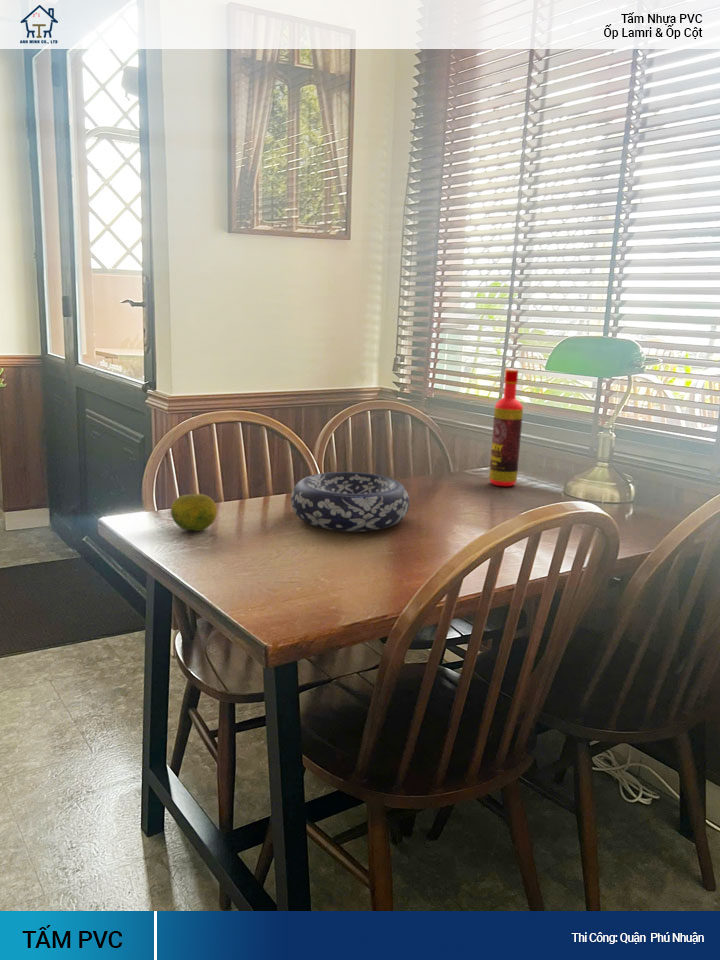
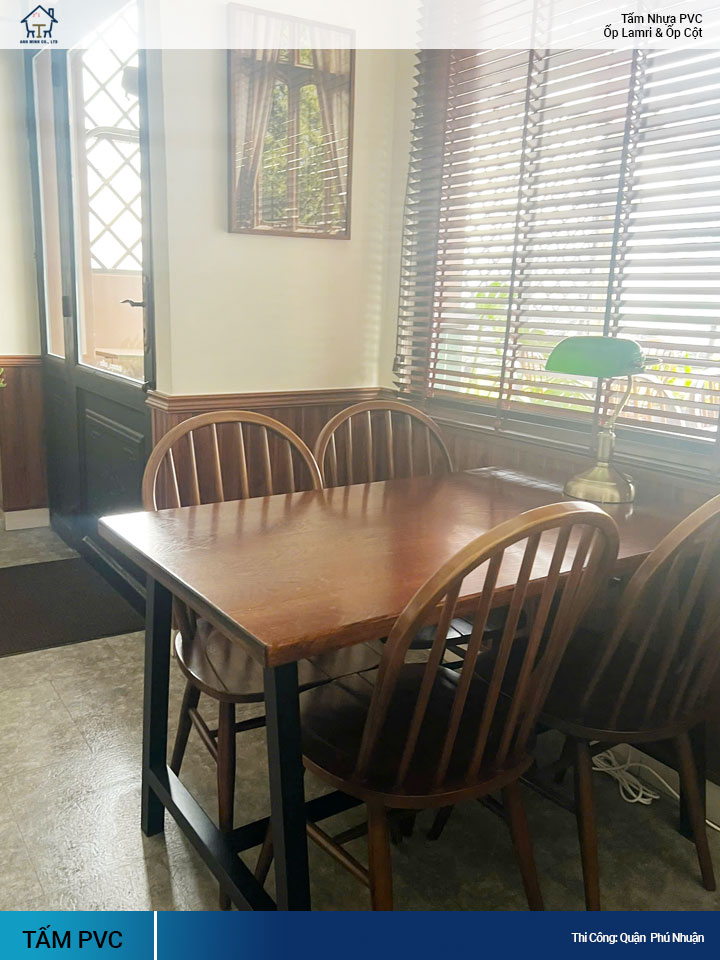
- fruit (194, 511)
- decorative bowl (350, 500)
- bottle (507, 427)
